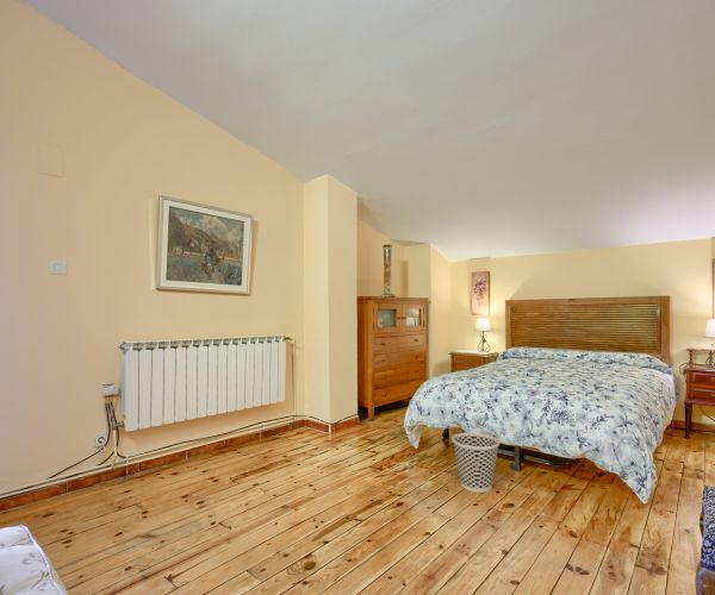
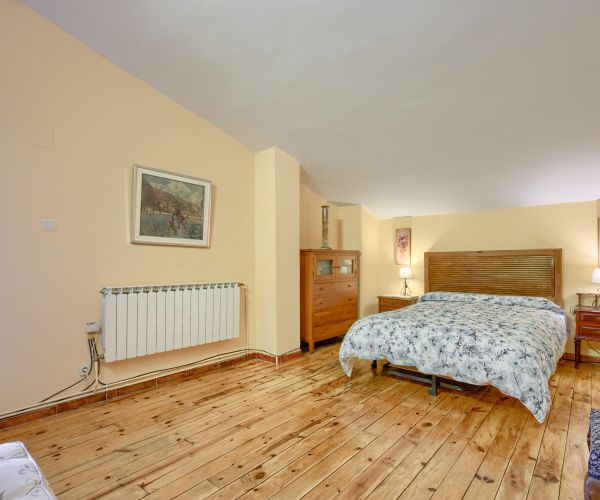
- wastebasket (475, 462)
